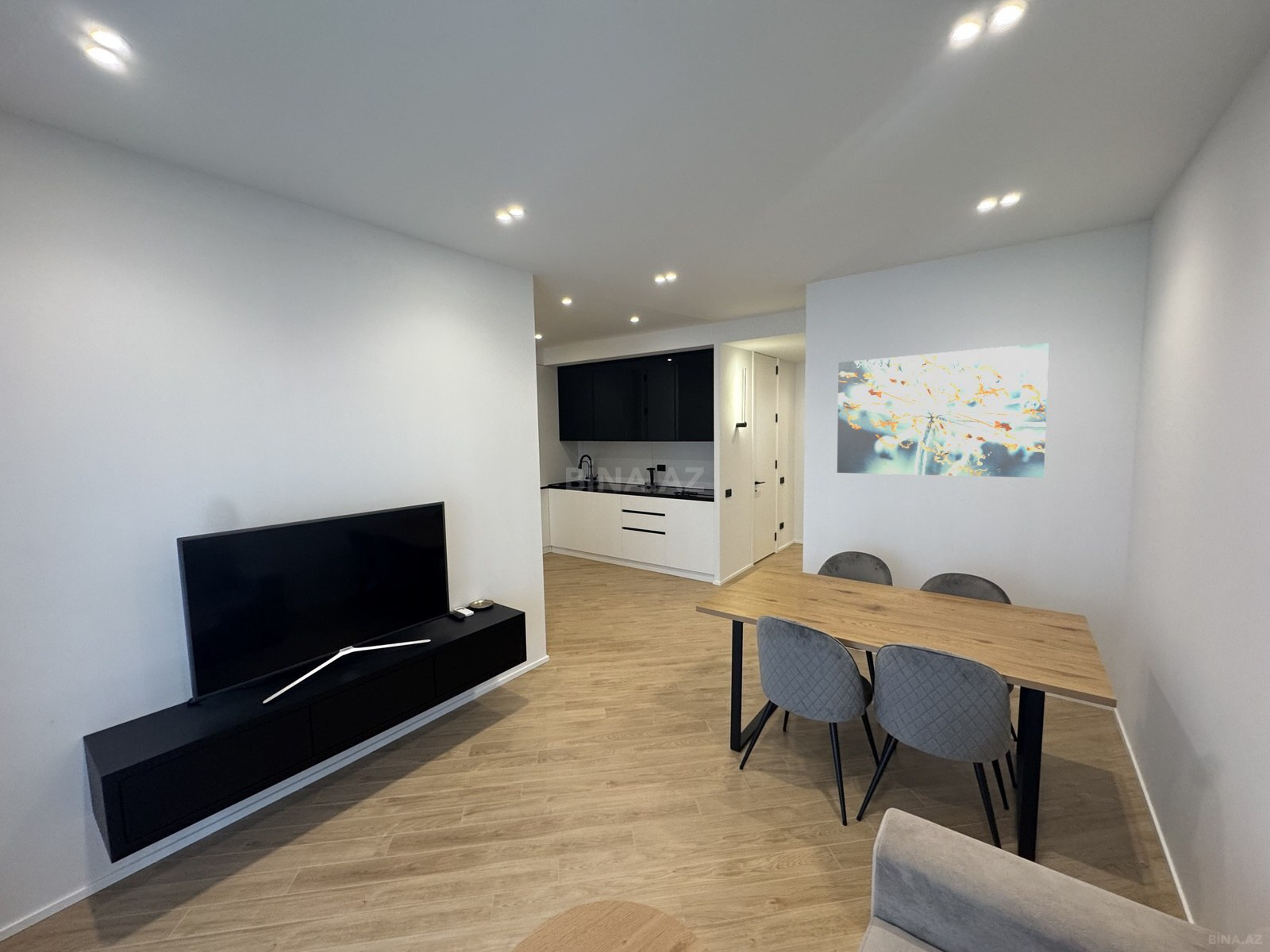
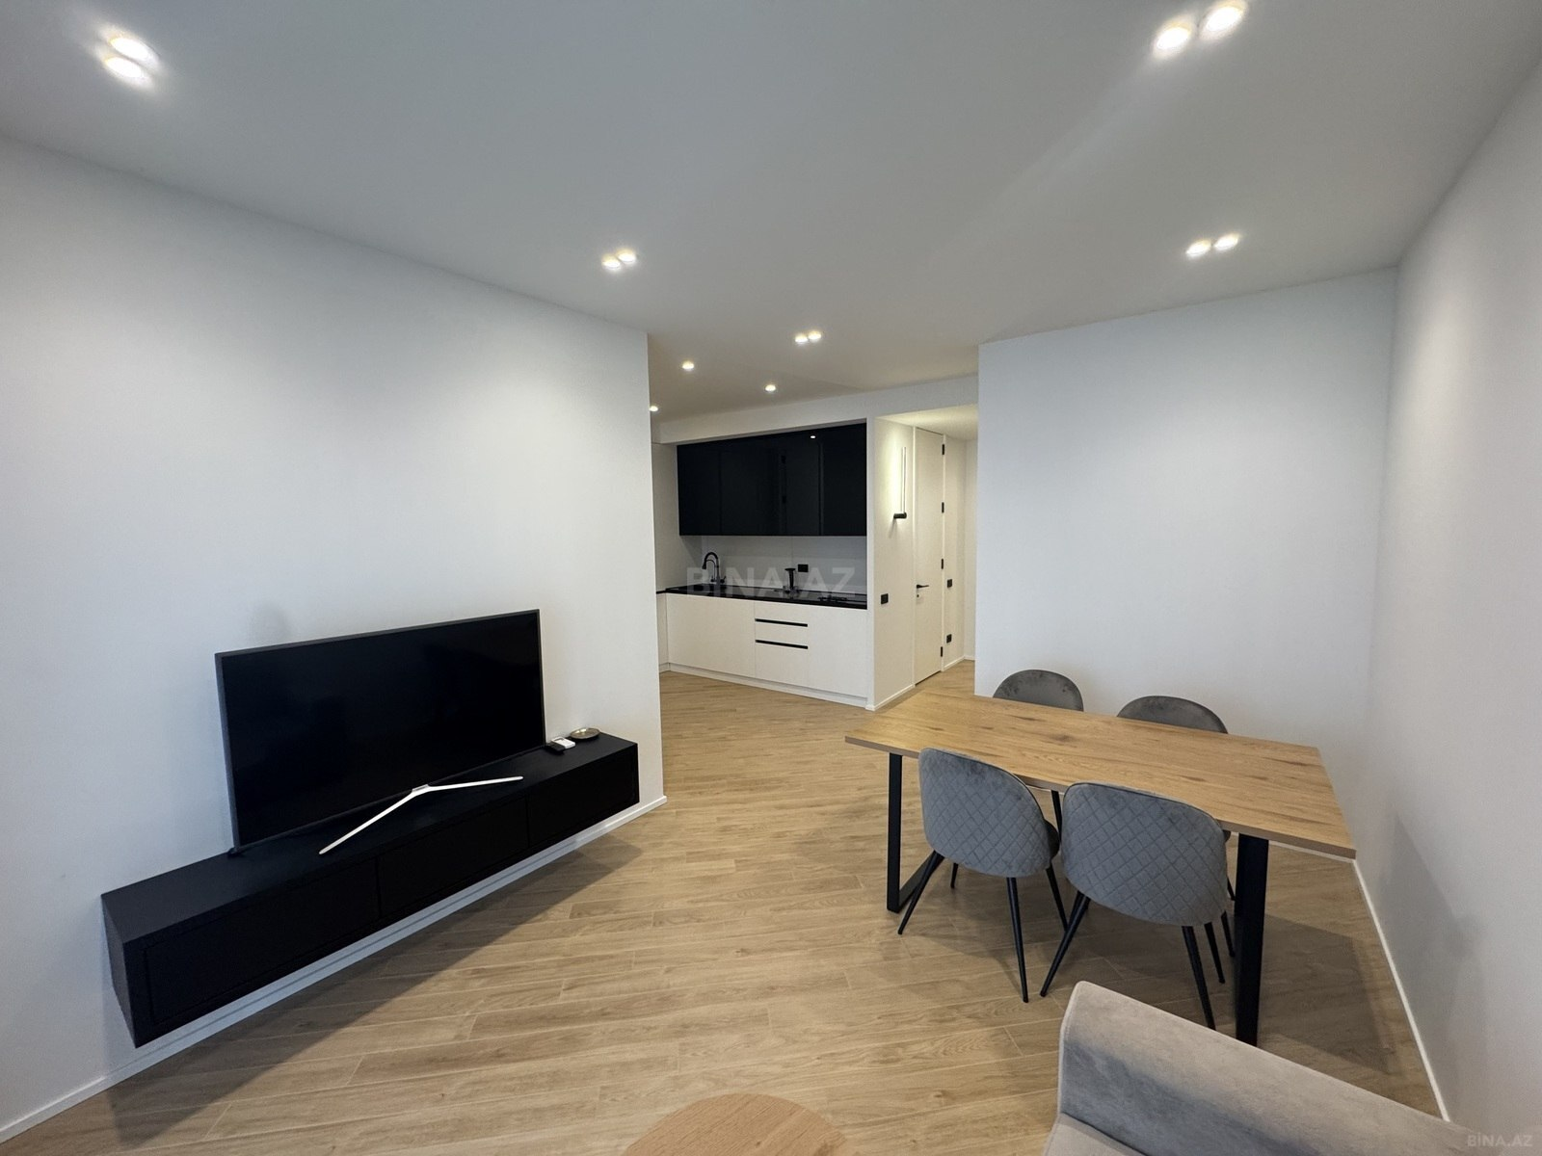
- wall art (932, 414)
